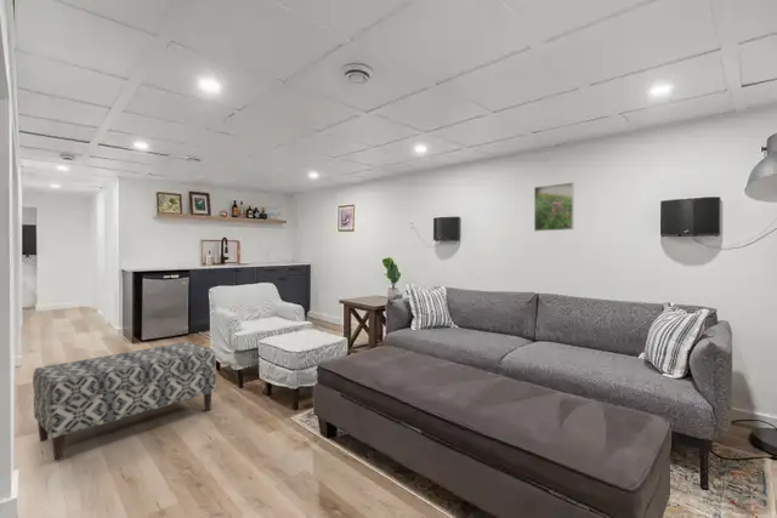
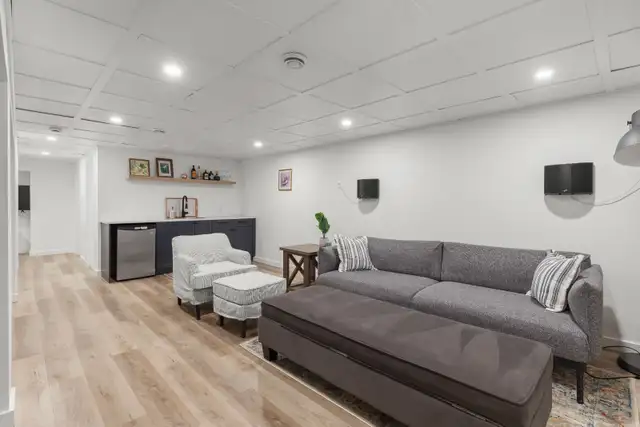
- bench (132, 391)
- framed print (552, 207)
